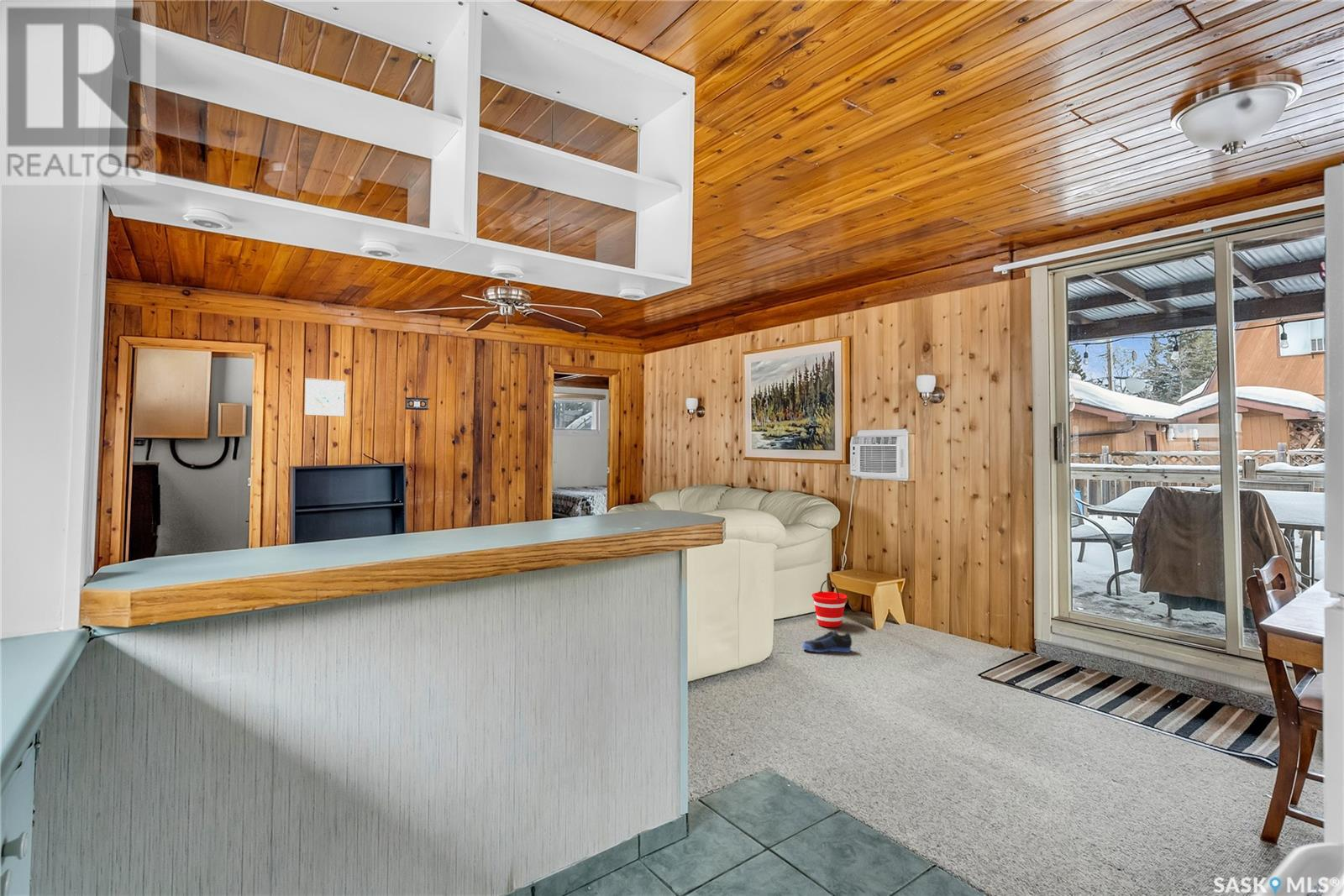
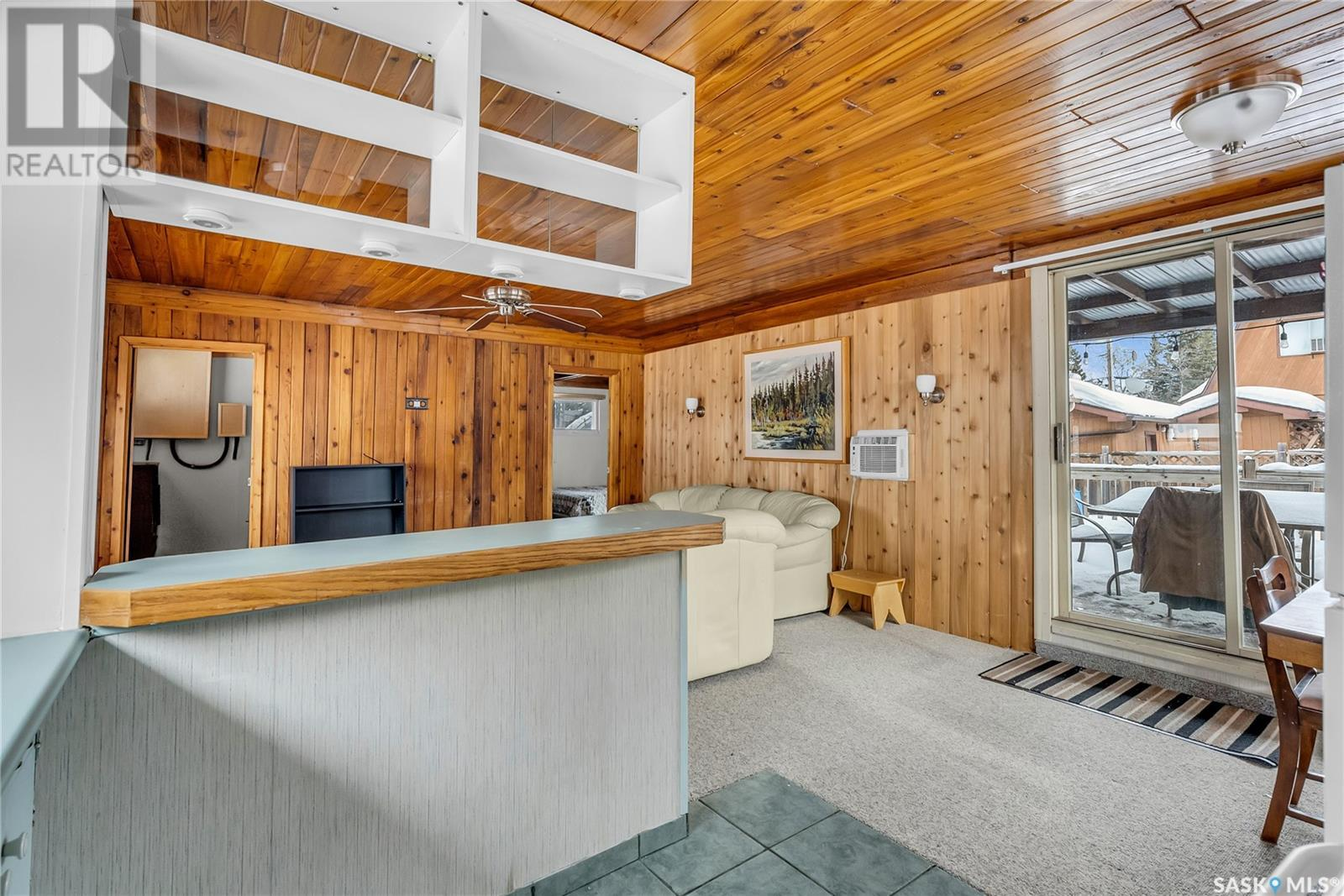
- bucket (829, 602)
- wall art (325, 397)
- sneaker (827, 641)
